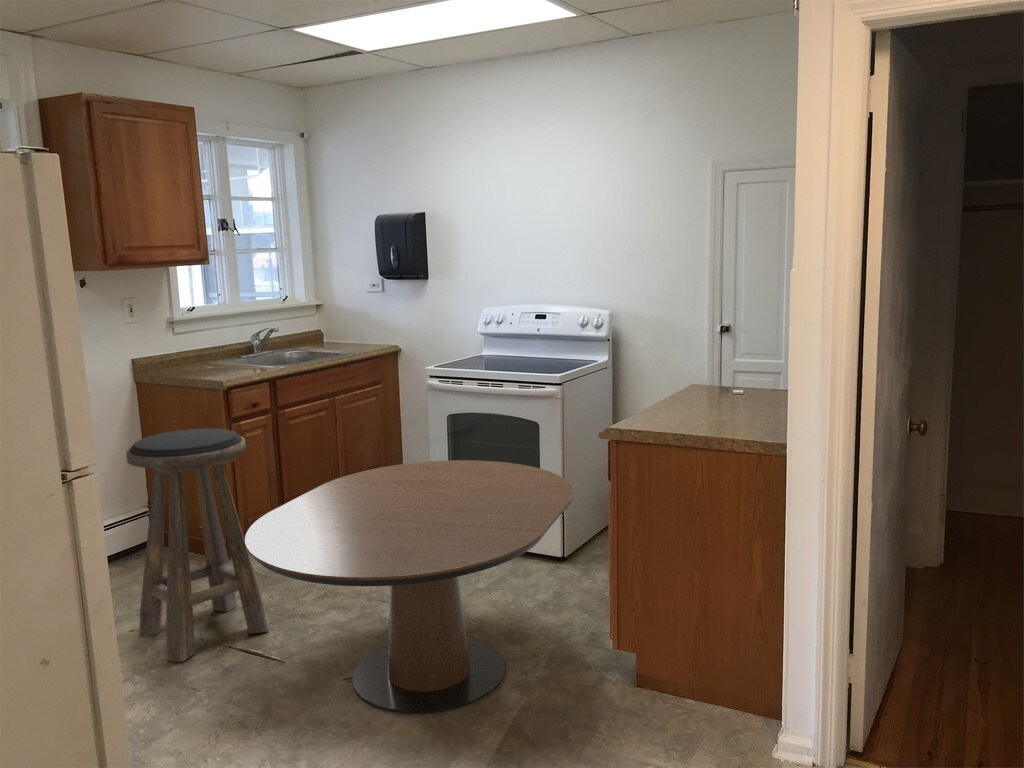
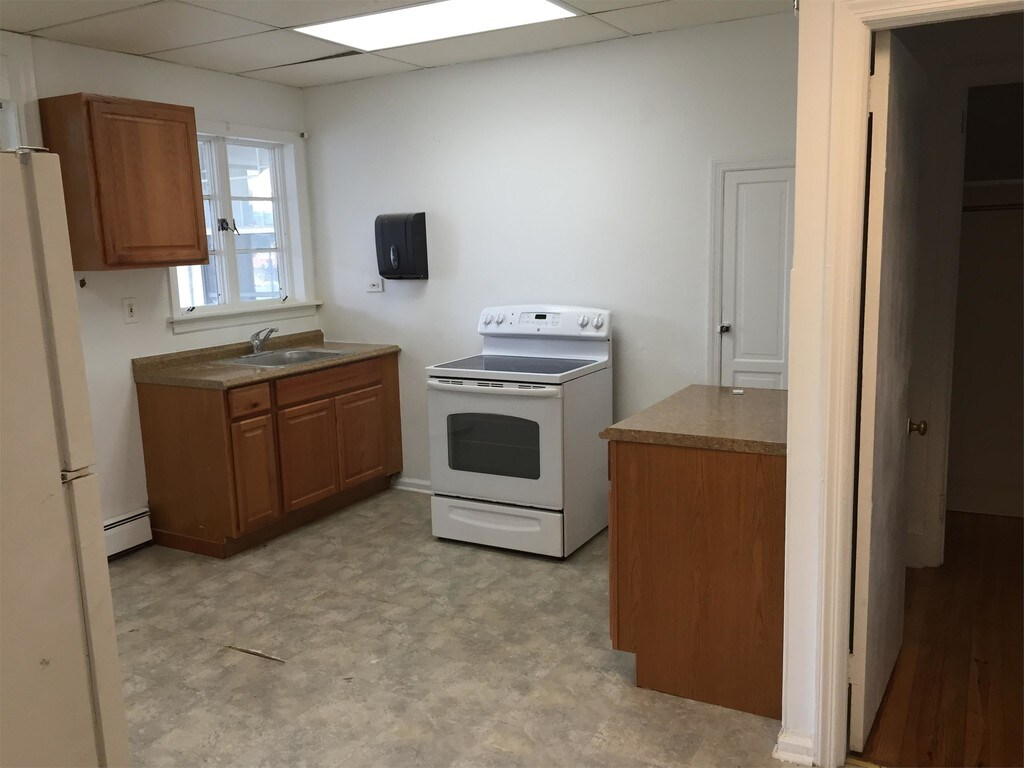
- stool (187, 536)
- dining table (403, 588)
